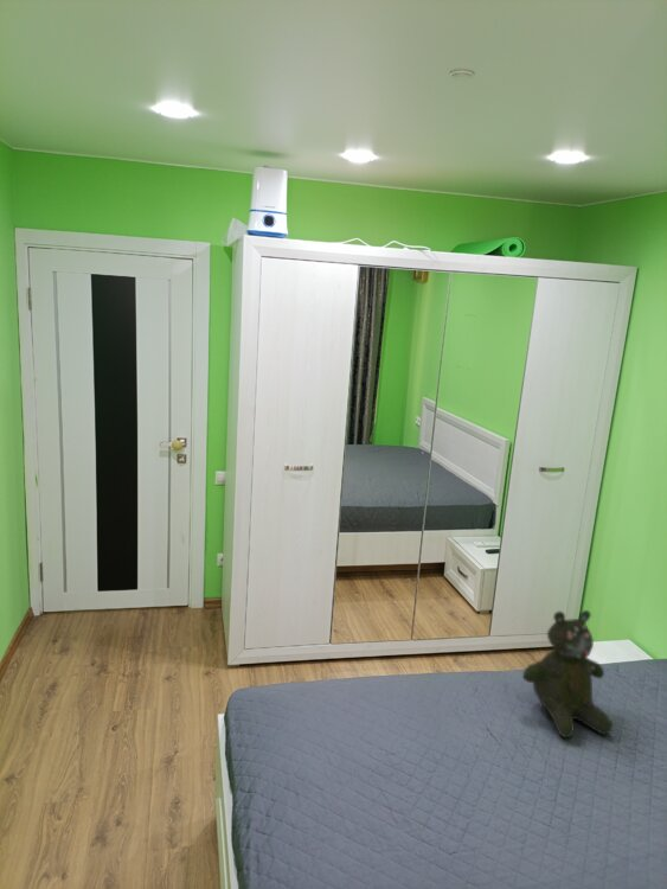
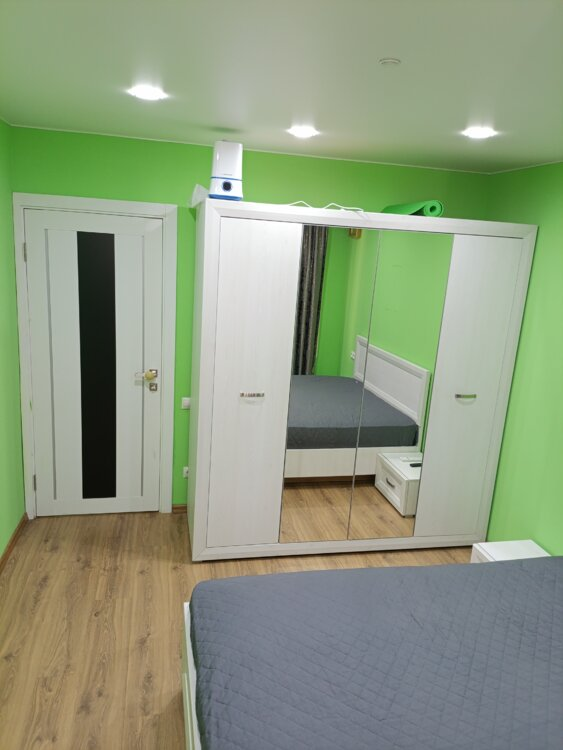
- teddy bear (575, 669)
